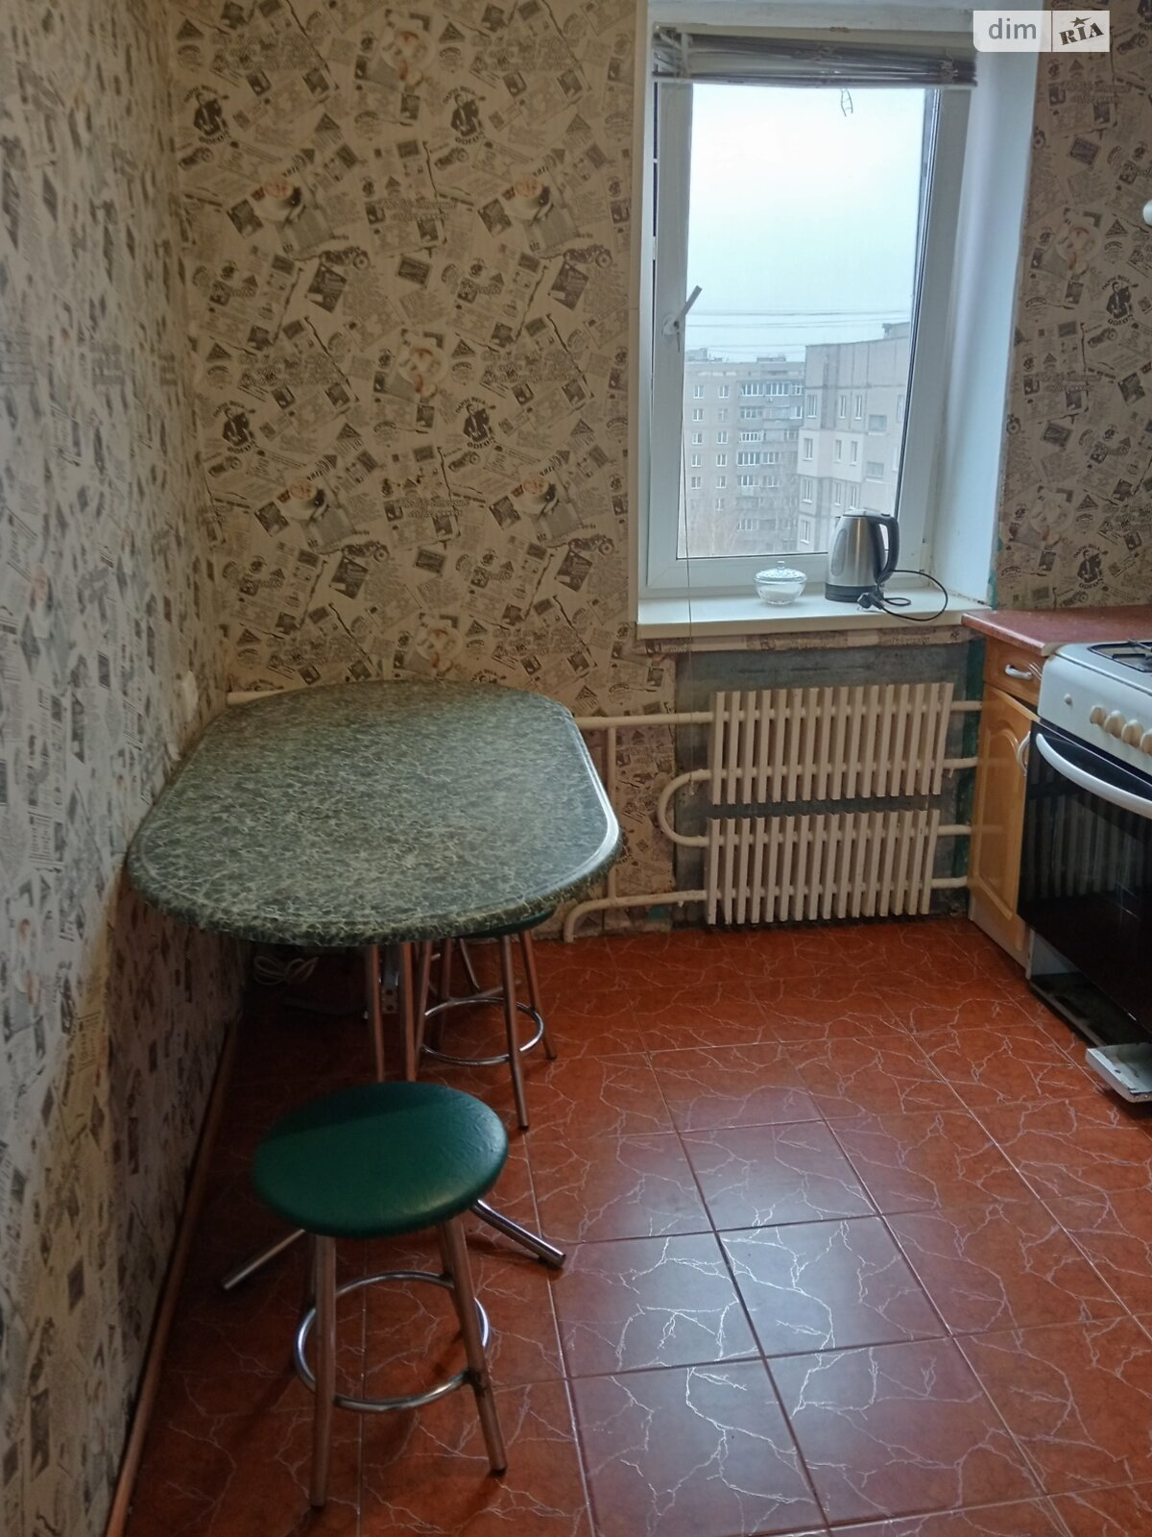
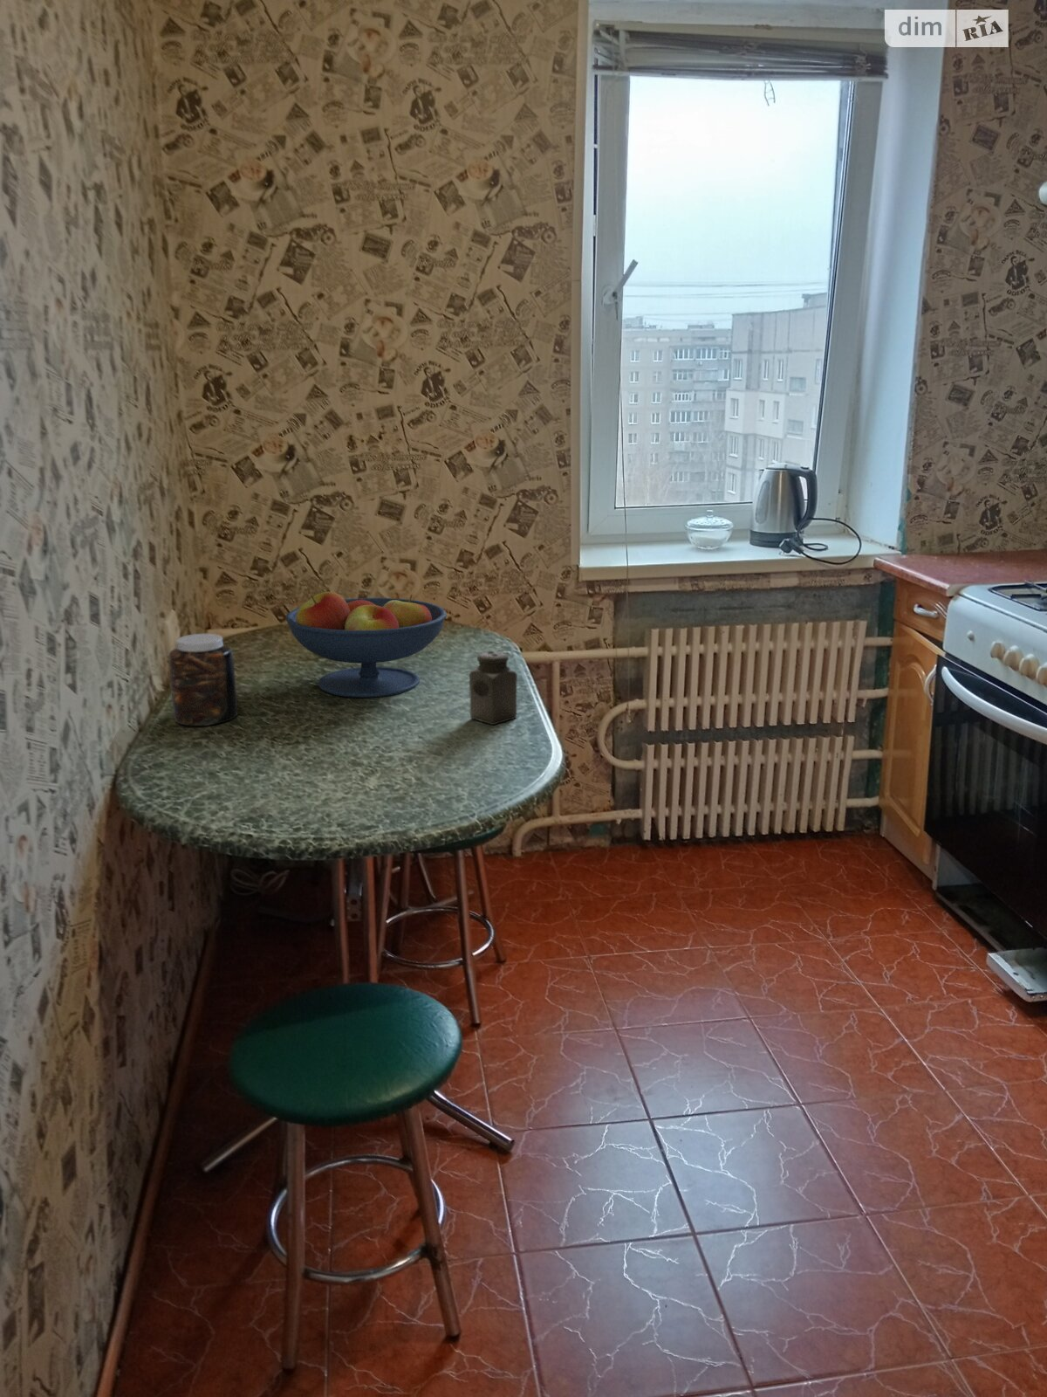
+ fruit bowl (367, 636)
+ jar (202, 678)
+ salt shaker (493, 685)
